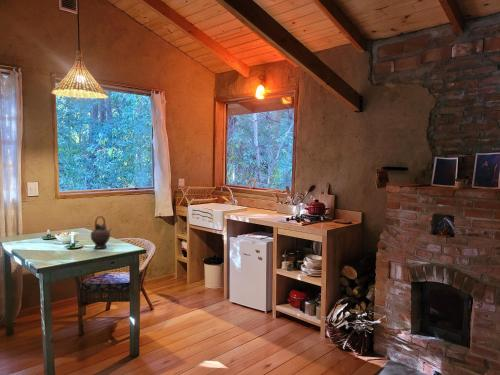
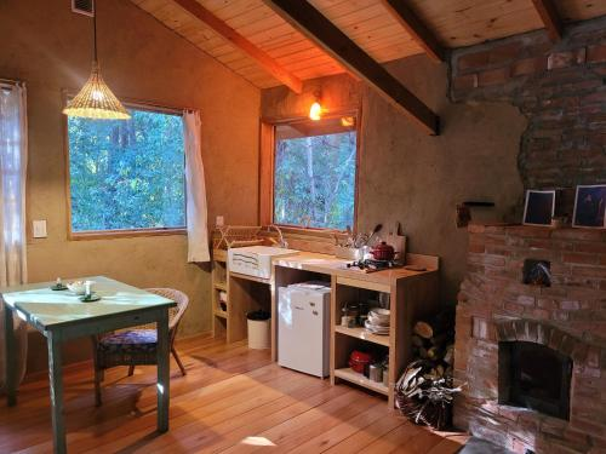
- teapot (102, 231)
